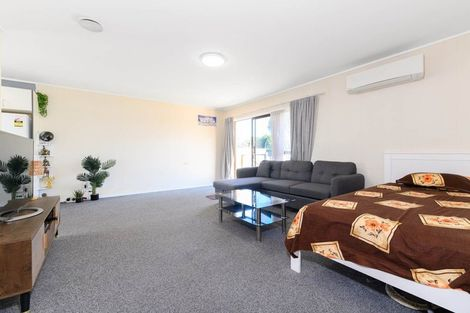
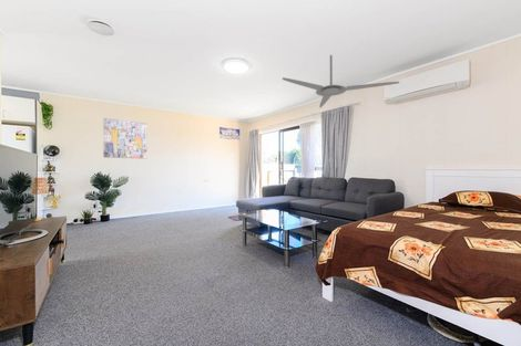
+ ceiling fan (331, 74)
+ wall art (125, 139)
